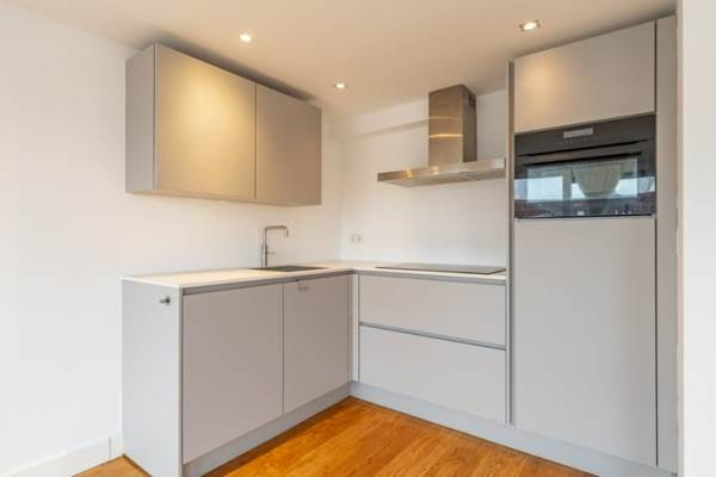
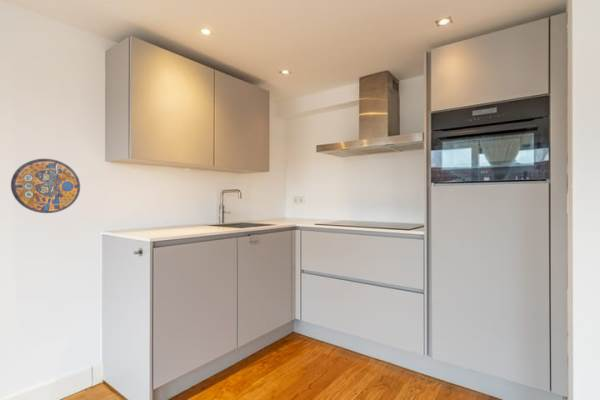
+ manhole cover (47, 186)
